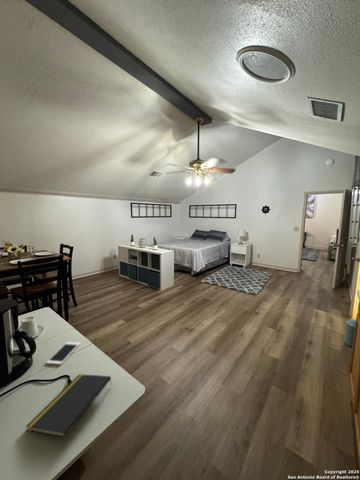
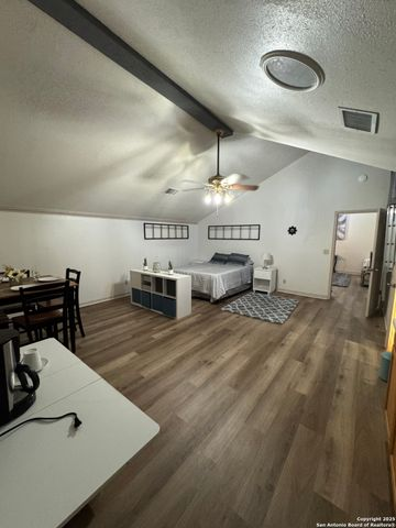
- notepad (73, 400)
- cell phone (64, 352)
